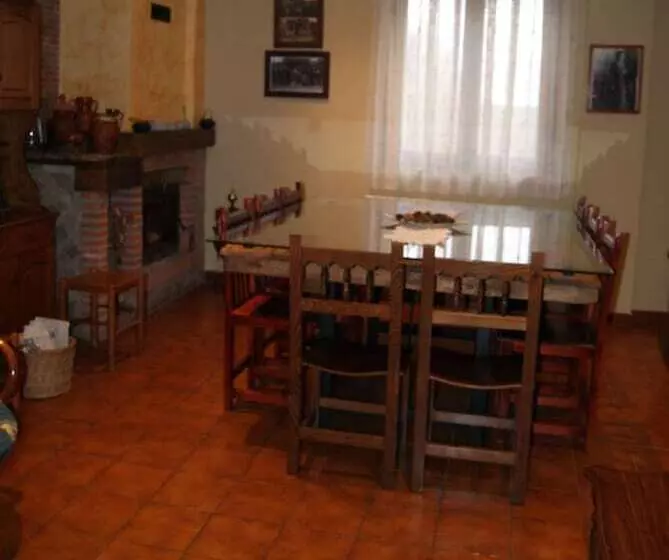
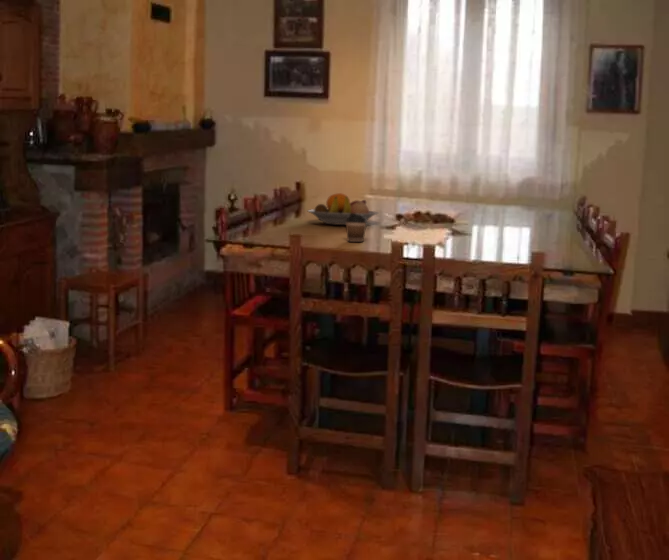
+ coffee cup (356, 227)
+ fruit bowl (343, 208)
